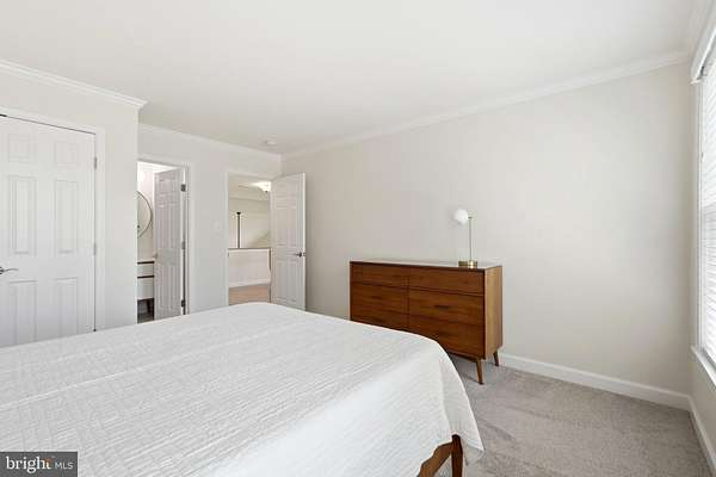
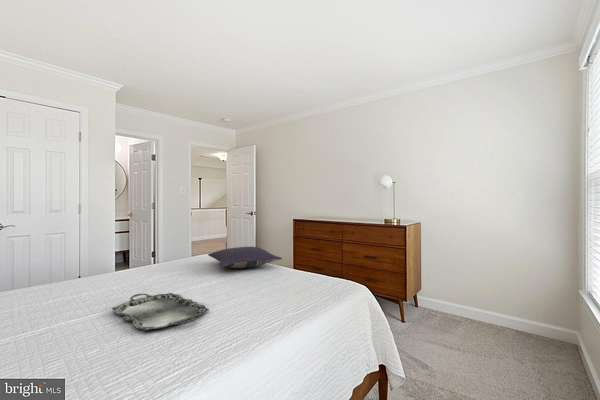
+ serving tray (160, 308)
+ pillow (243, 256)
